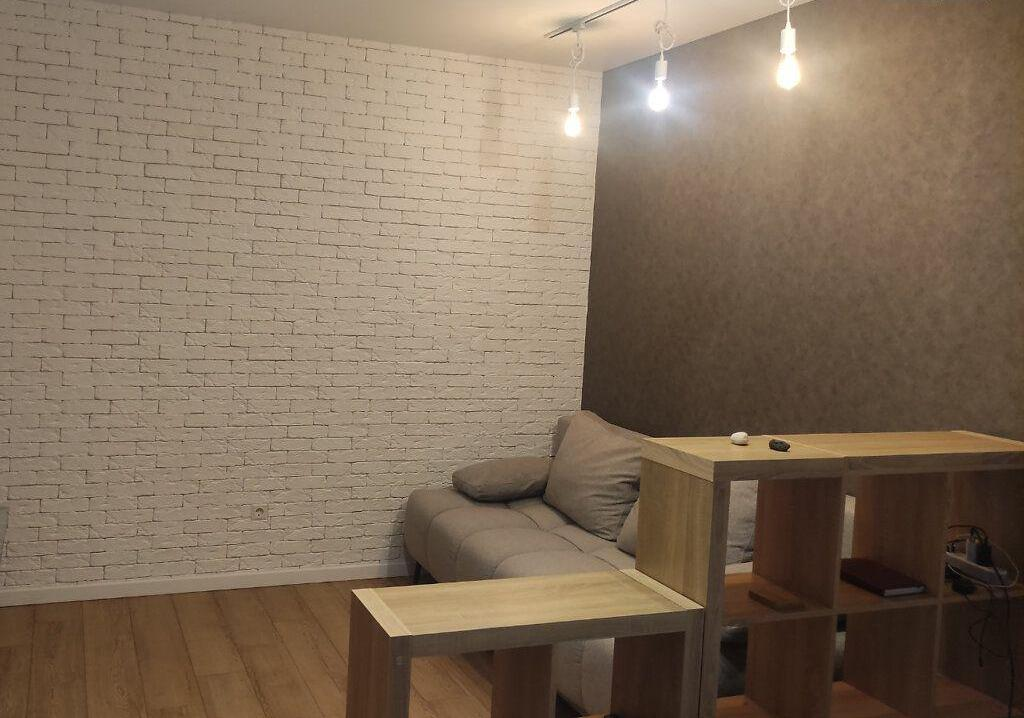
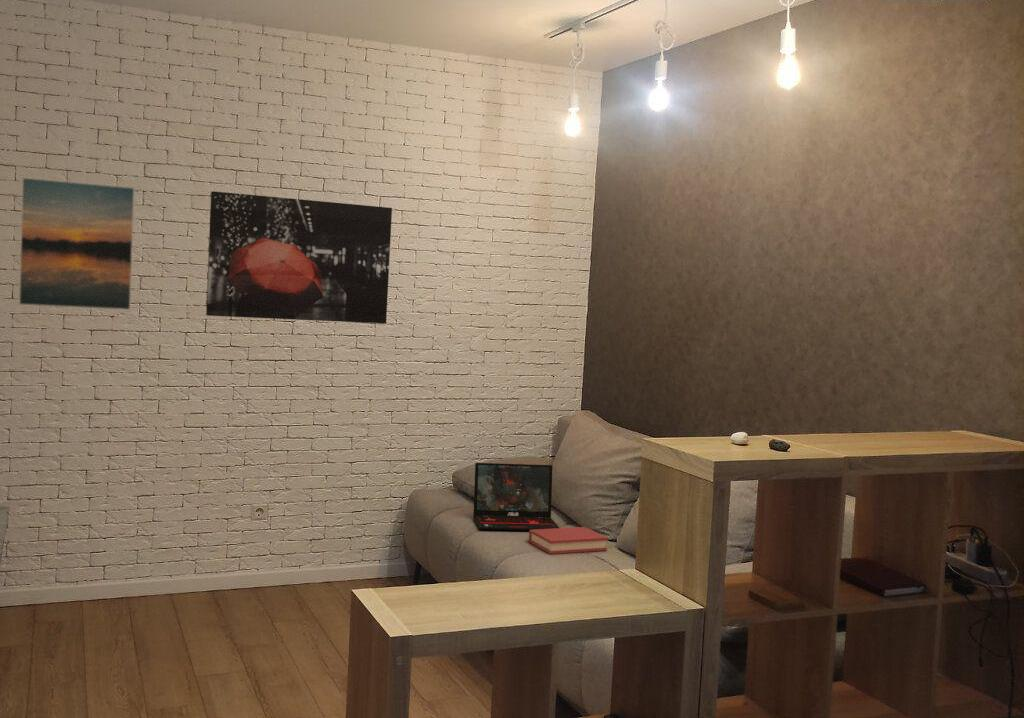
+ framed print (77, 245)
+ wall art (301, 260)
+ laptop (517, 496)
+ hardback book (567, 539)
